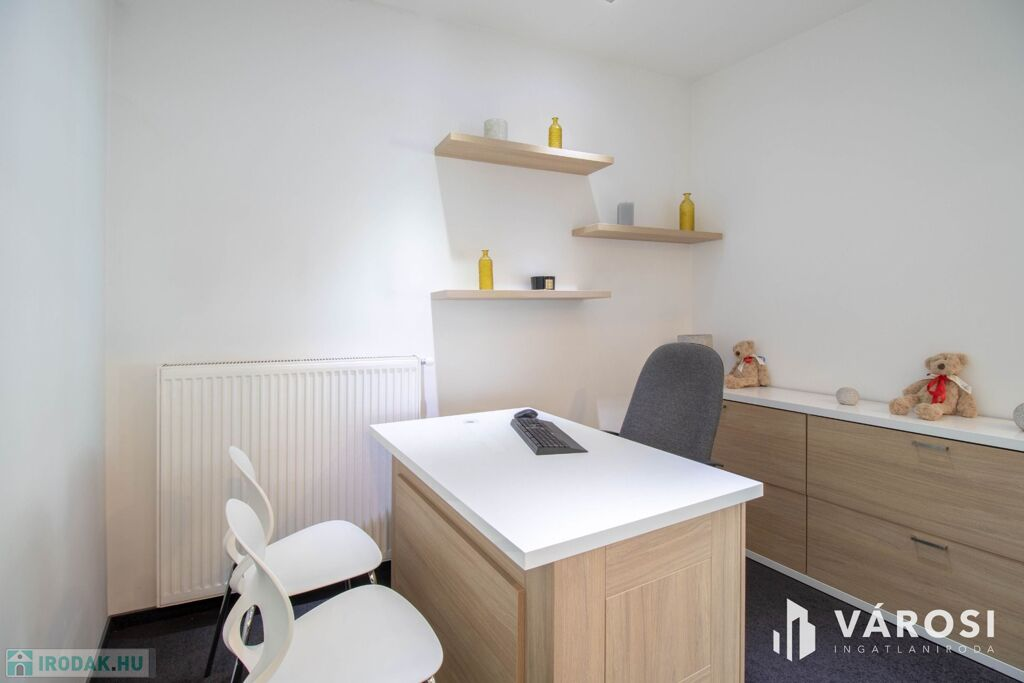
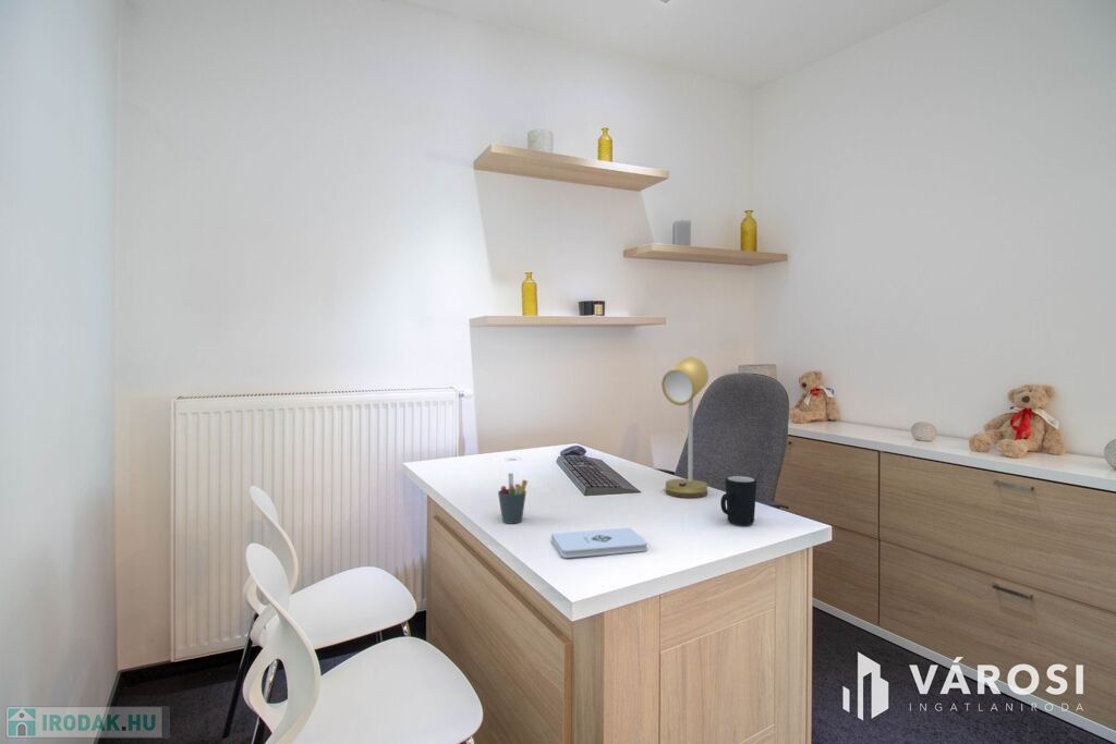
+ notepad (598, 541)
+ pen holder (512, 498)
+ desk lamp (688, 425)
+ mug (736, 501)
